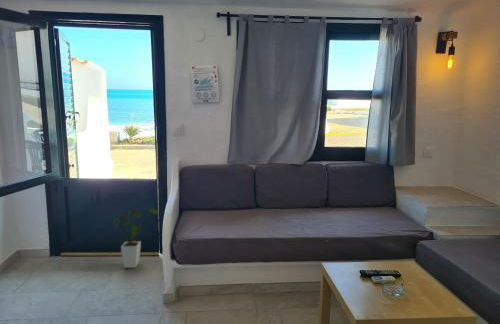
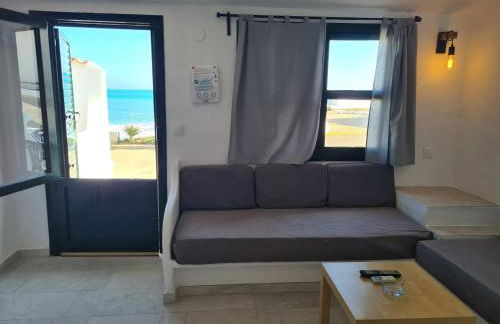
- house plant (134, 236)
